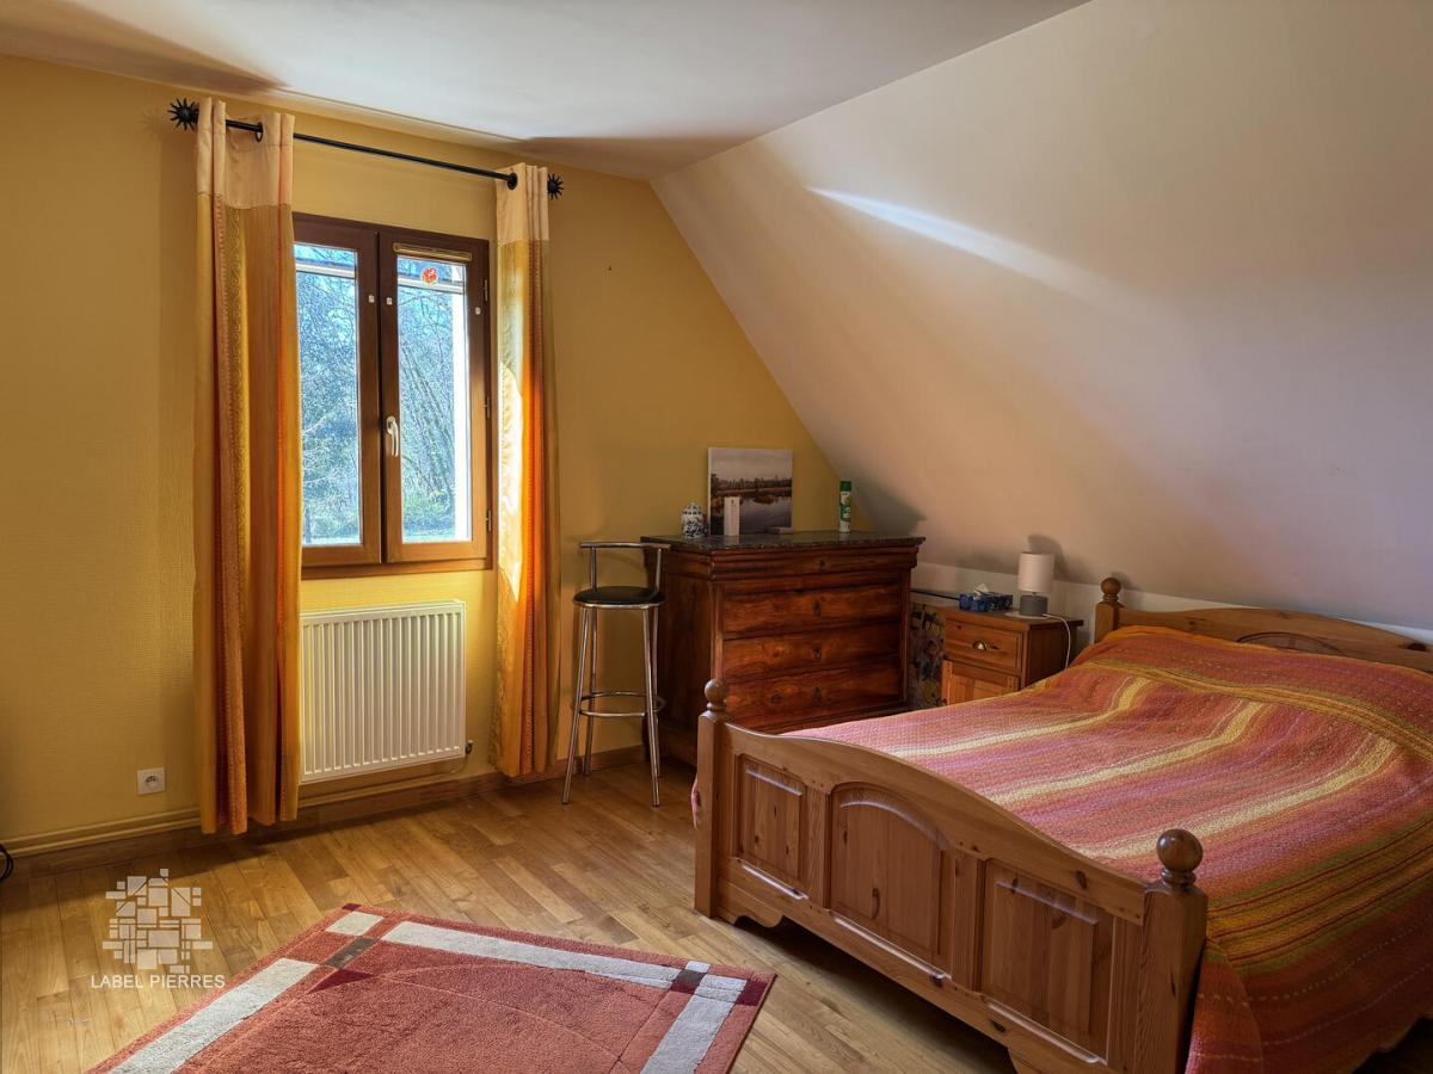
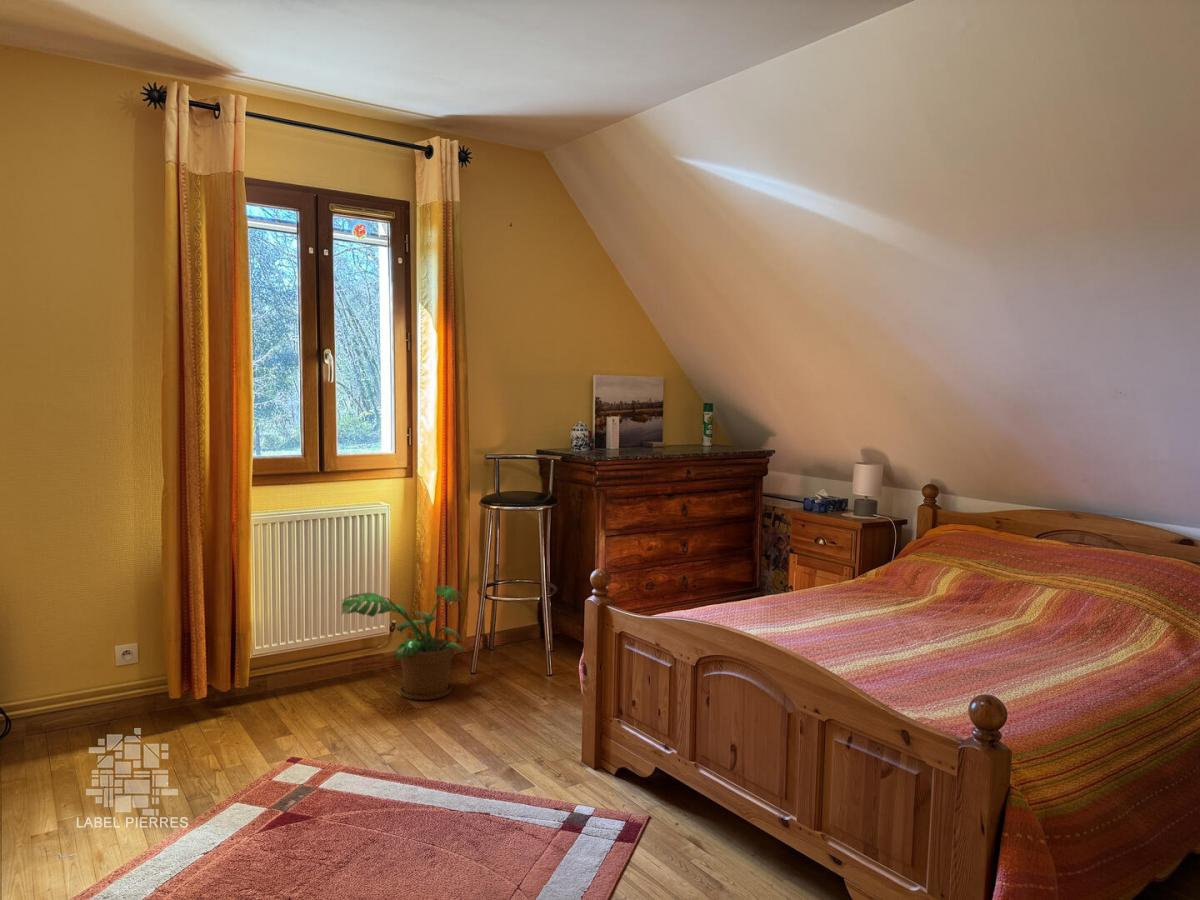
+ potted plant (409, 639)
